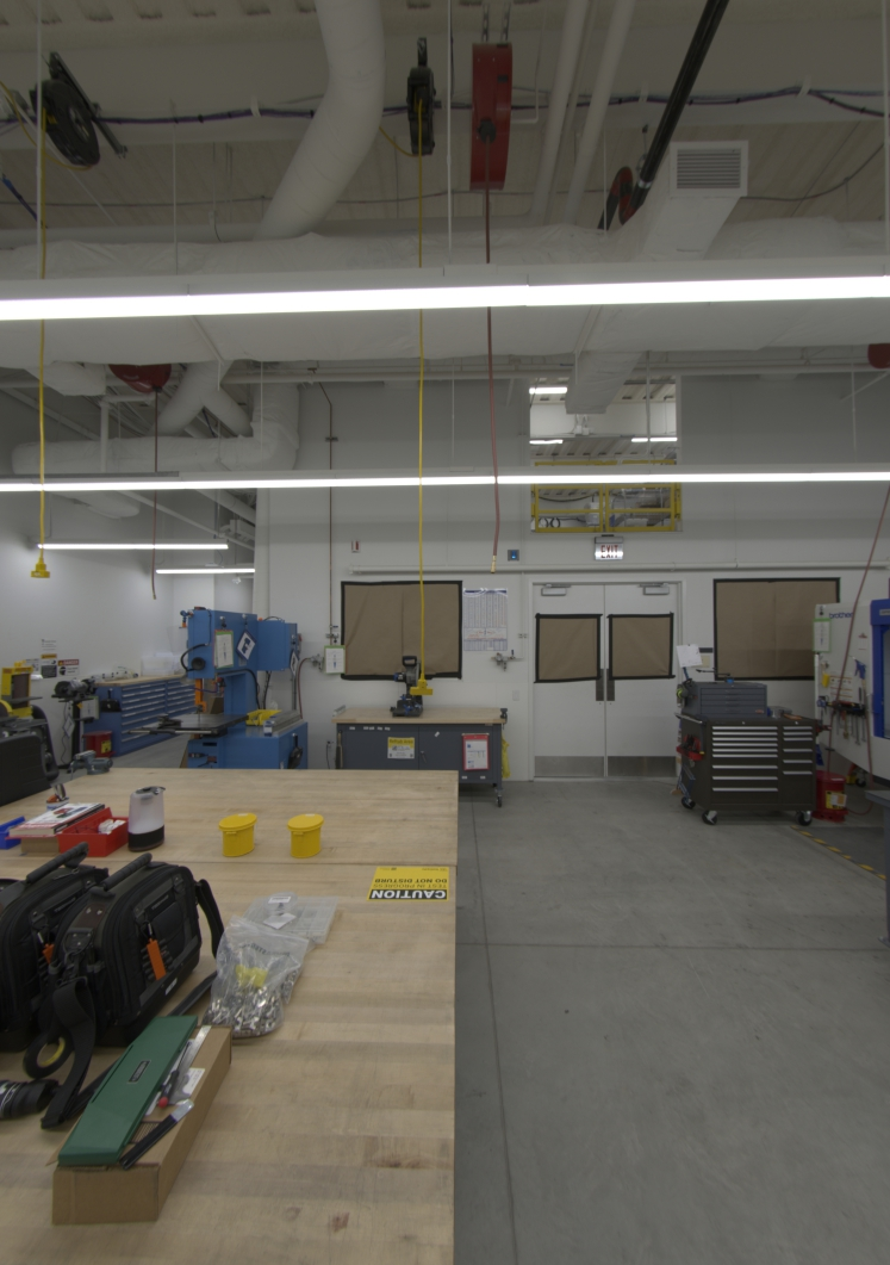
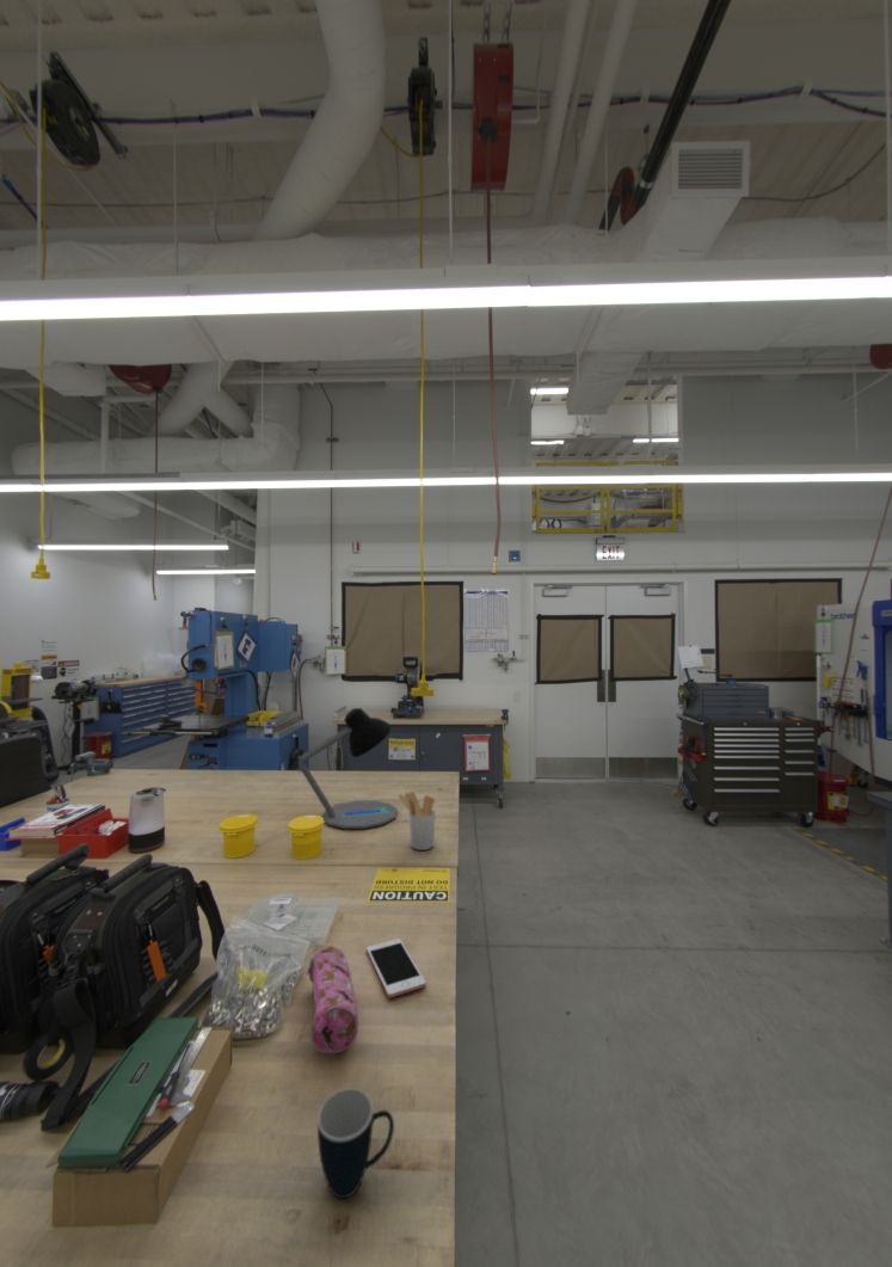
+ mug (356, 1144)
+ utensil holder (417, 818)
+ pencil case (331, 995)
+ cell phone (394, 965)
+ desk lamp (352, 756)
